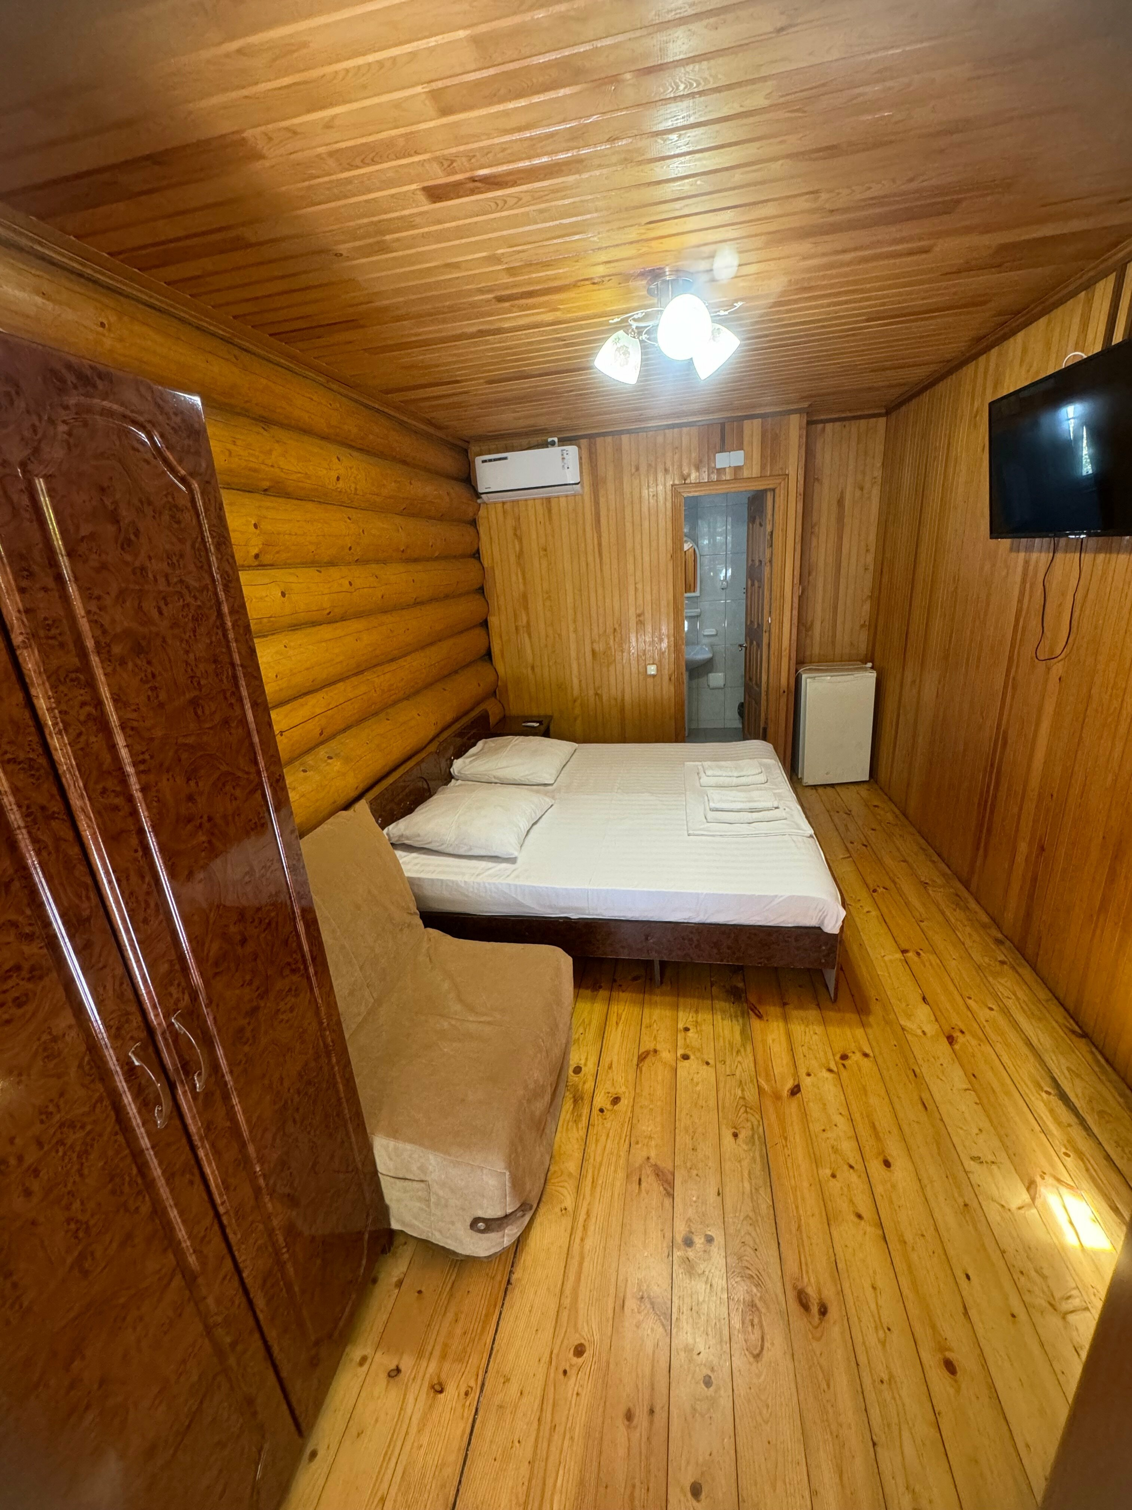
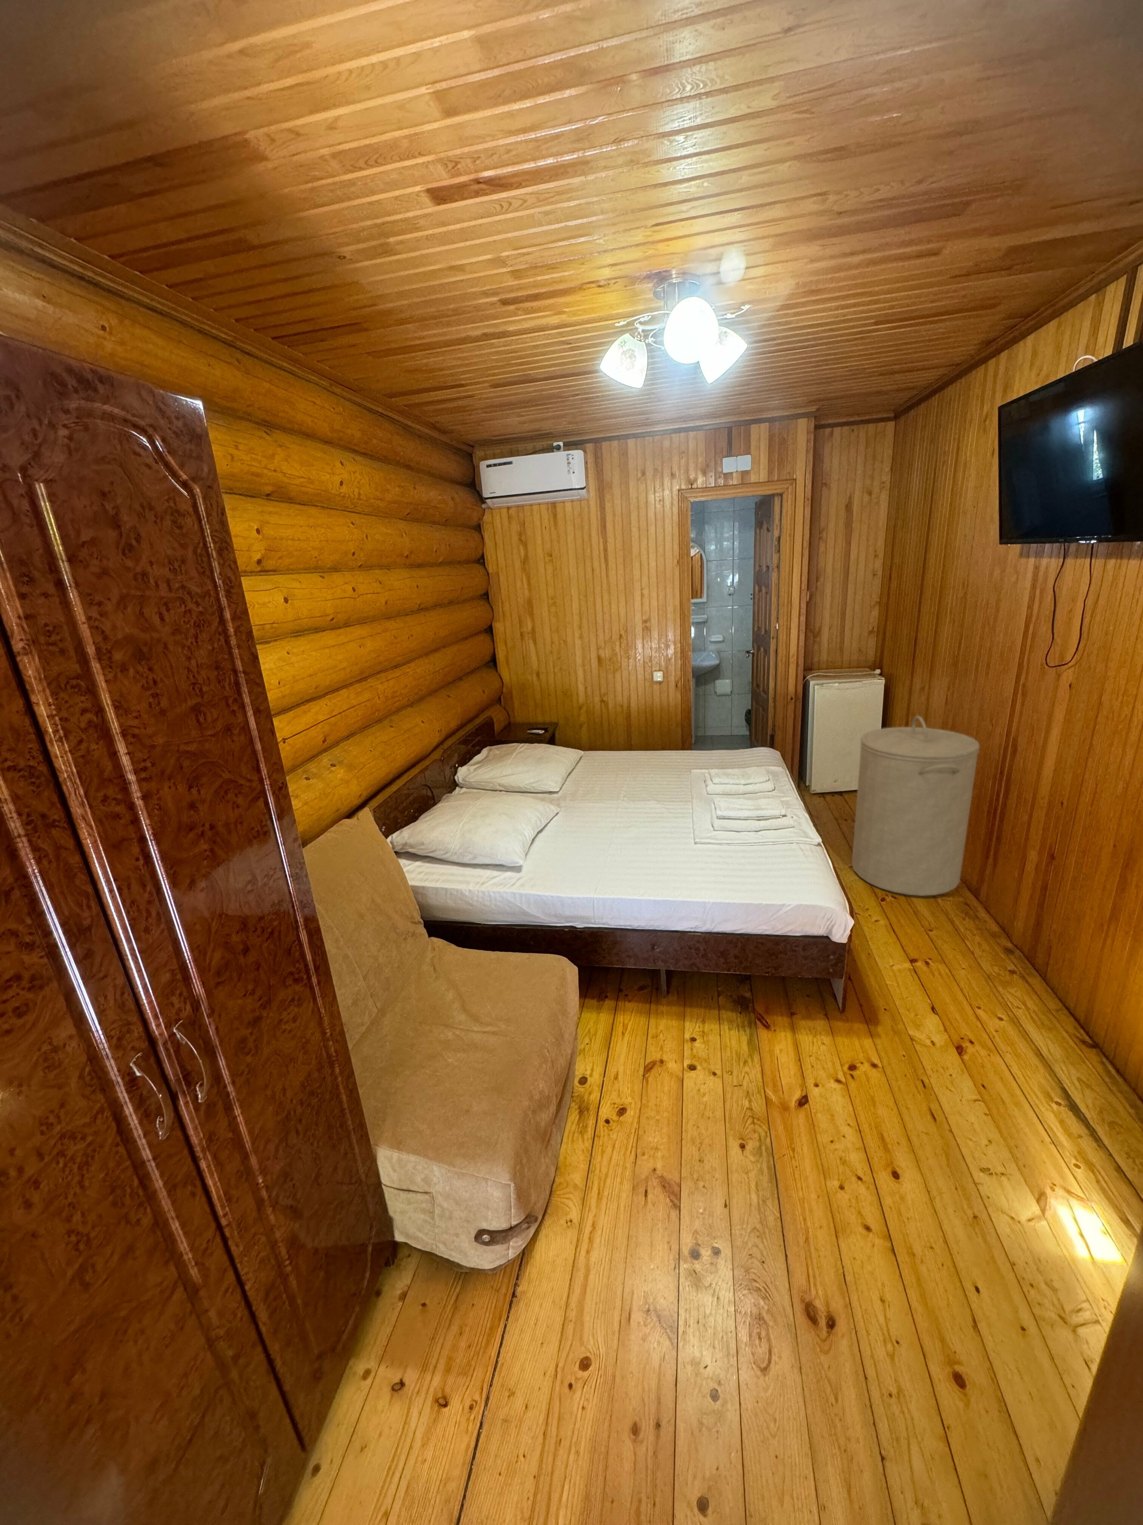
+ laundry hamper (911, 797)
